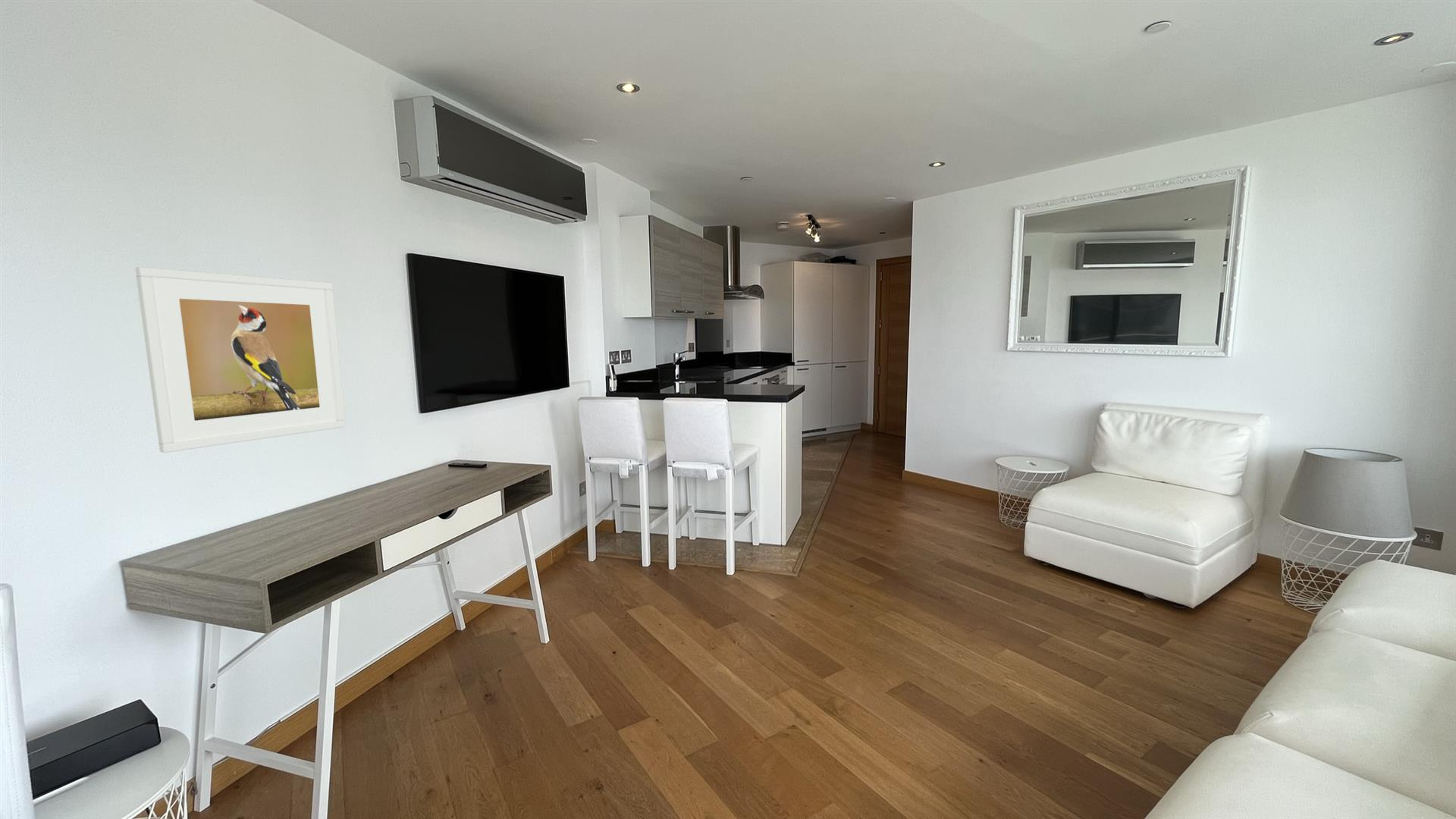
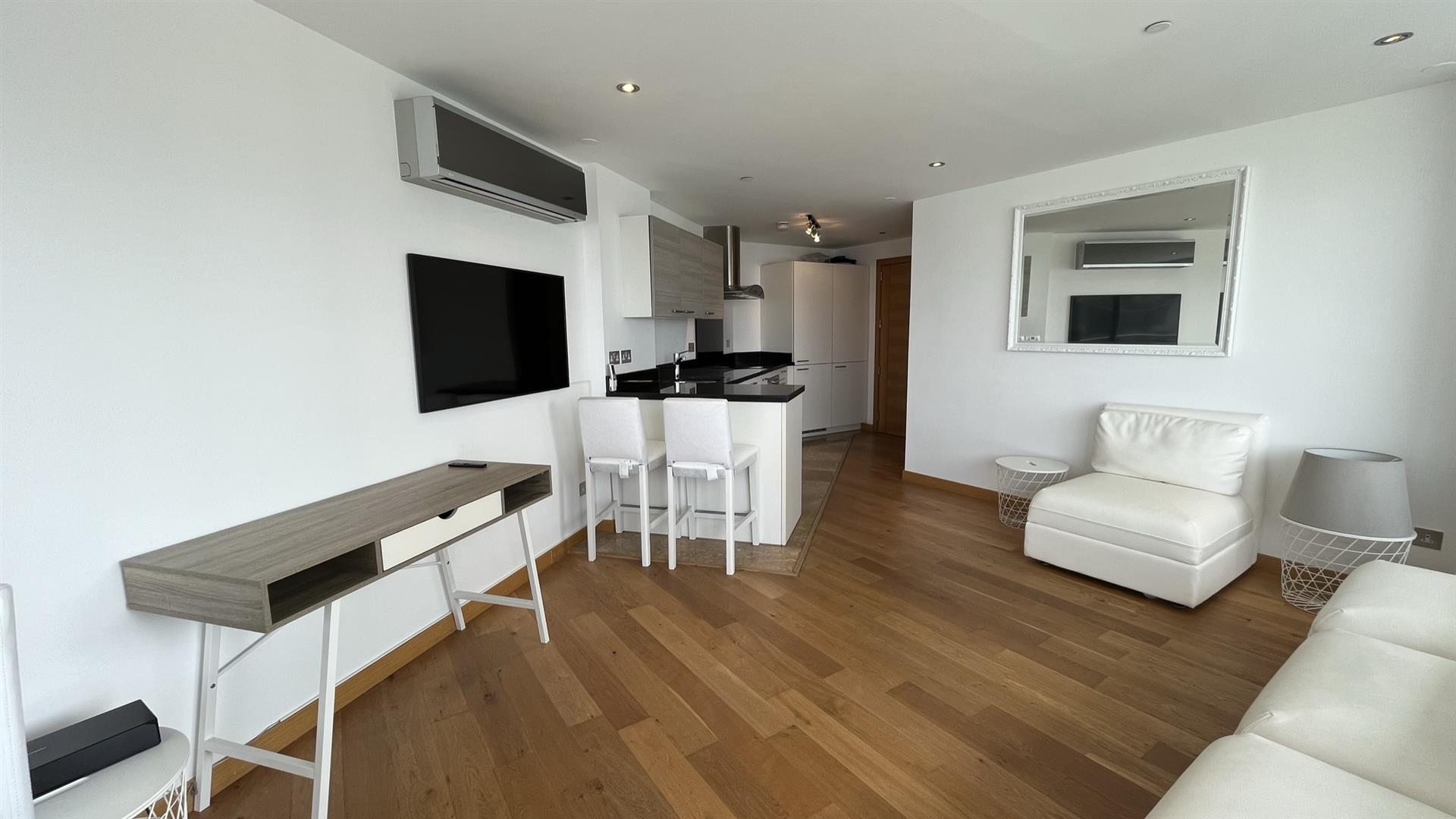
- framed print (255, 358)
